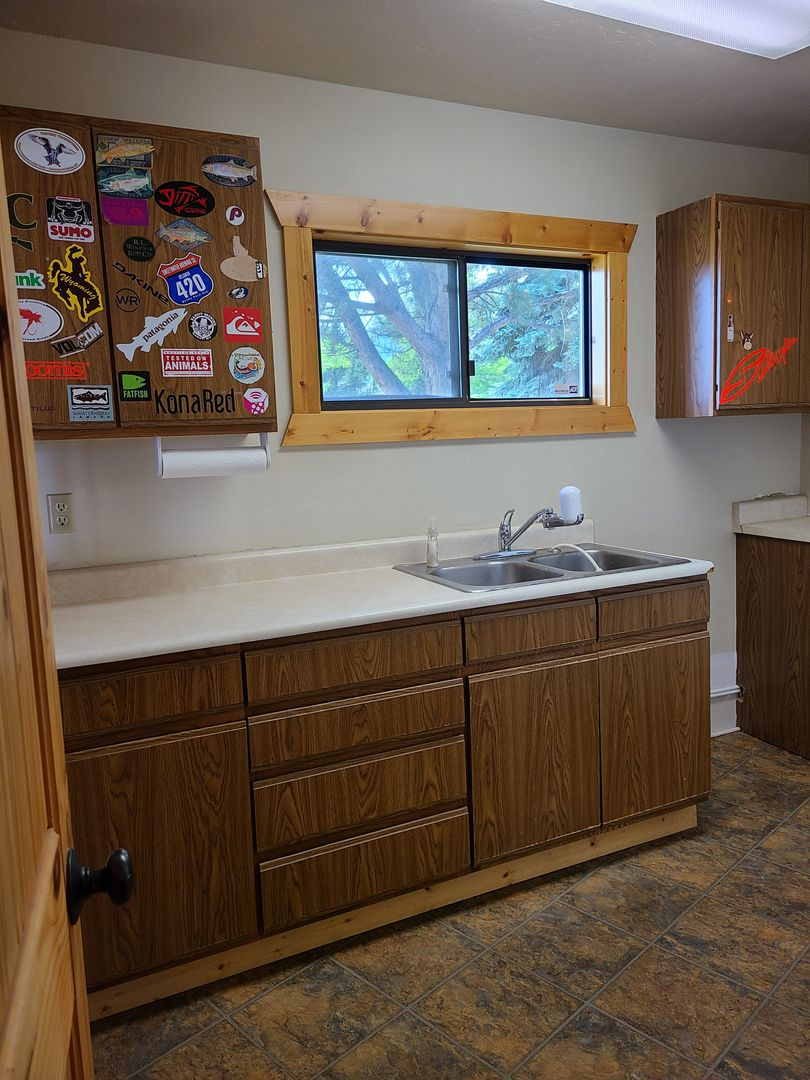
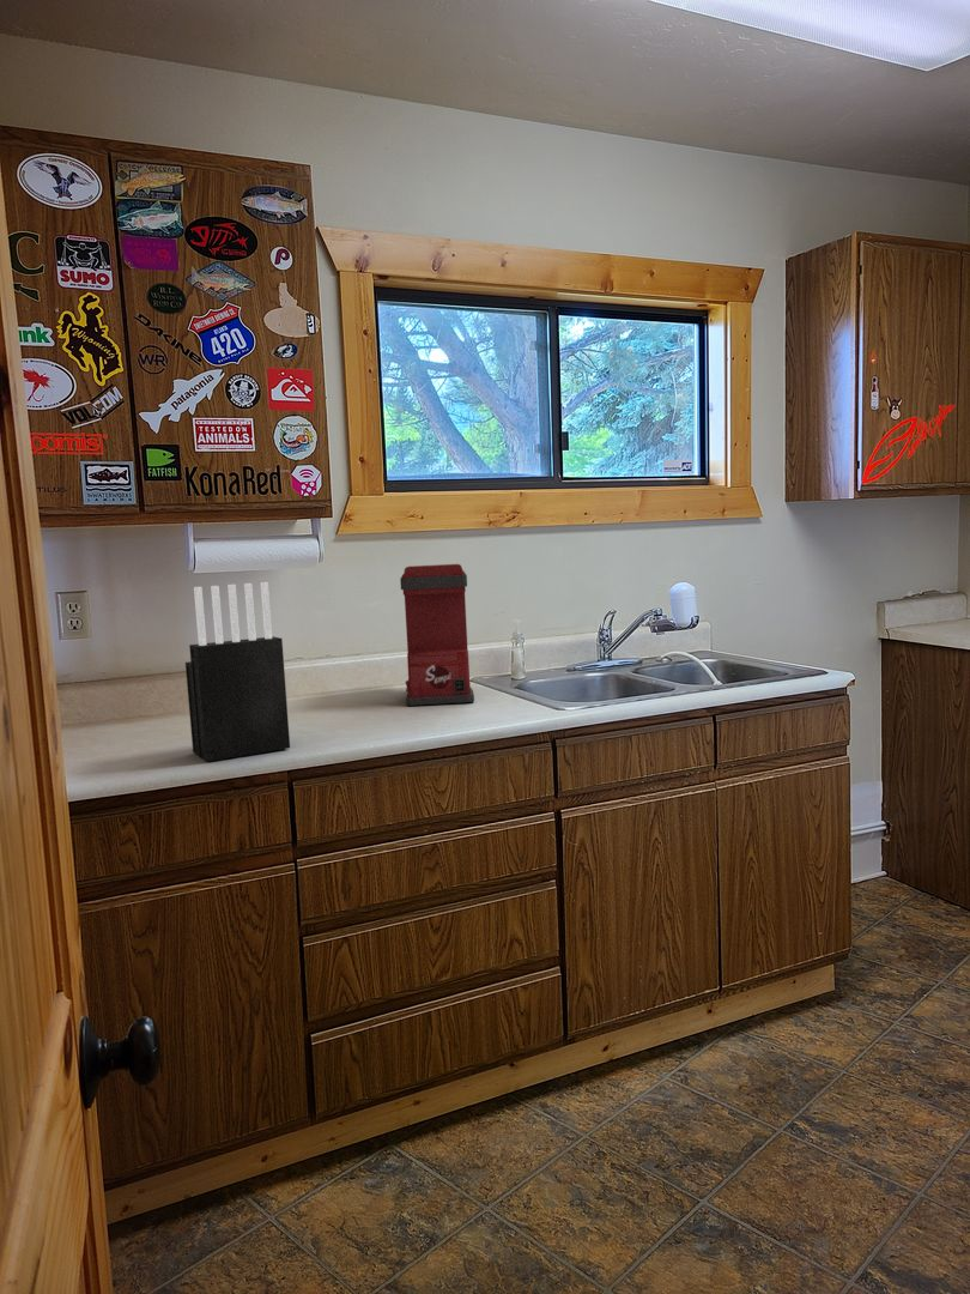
+ knife block (232, 667)
+ coffee maker (436, 630)
